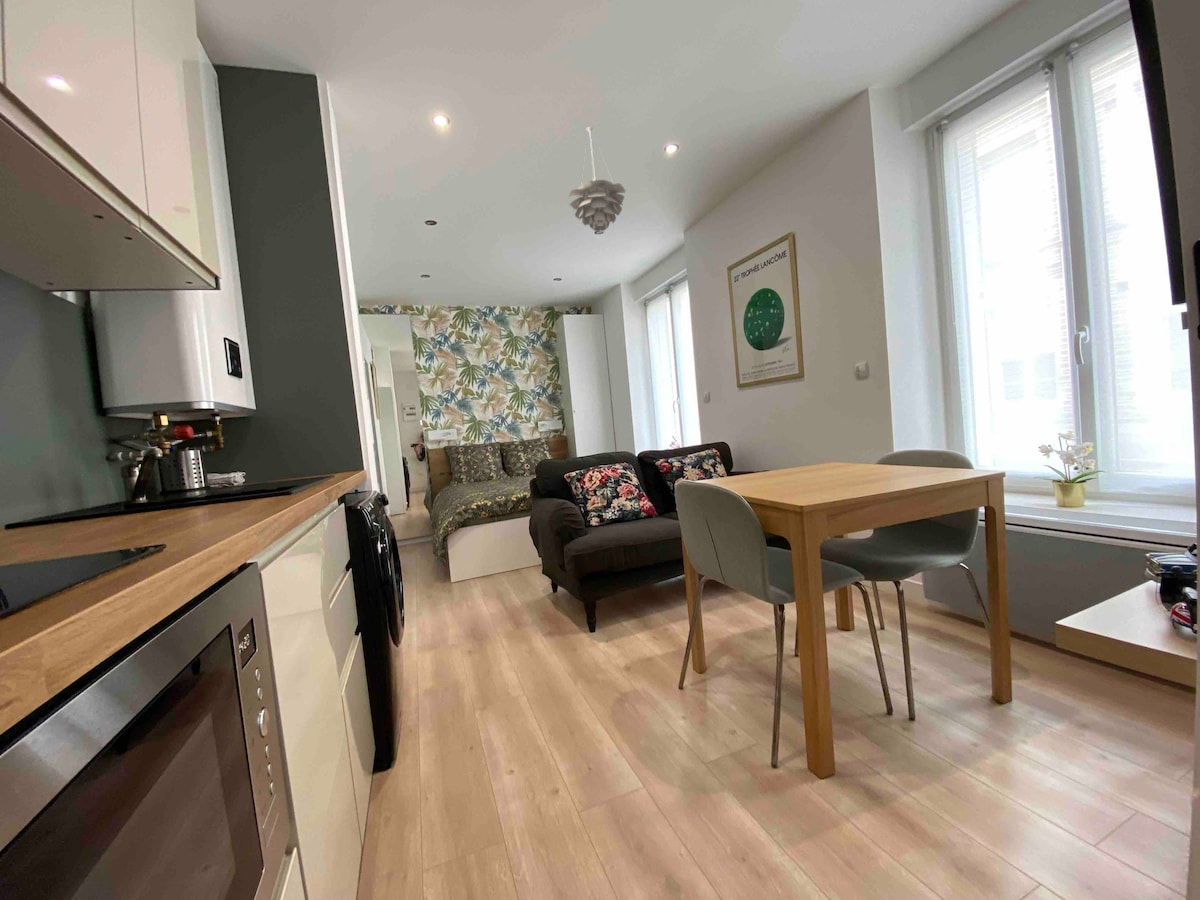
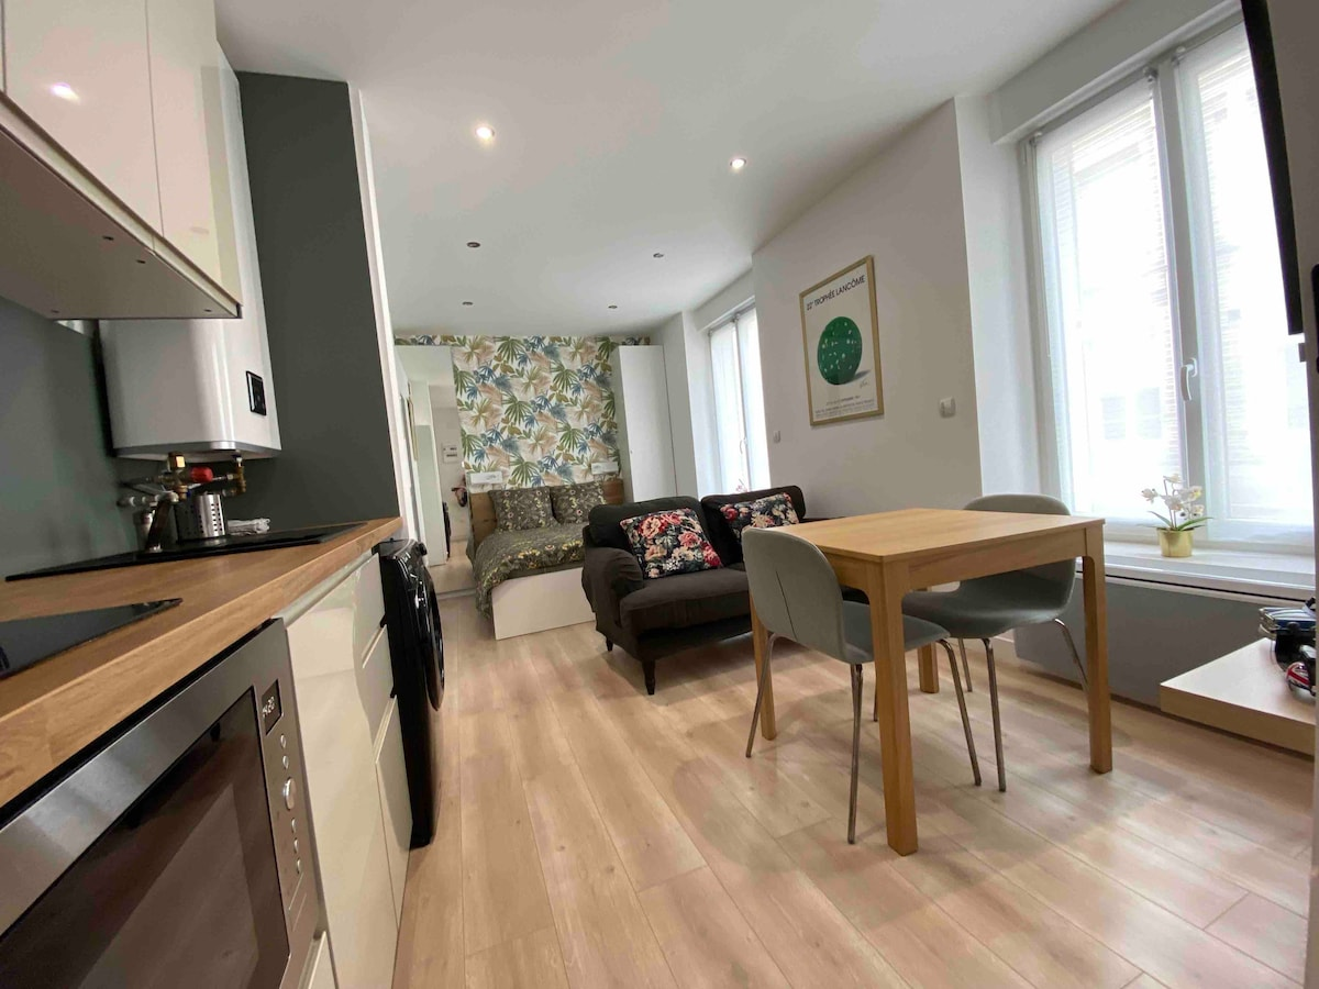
- pendant light (595, 178)
